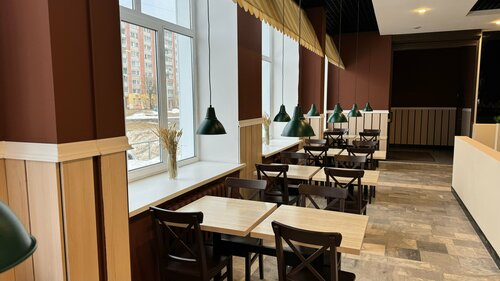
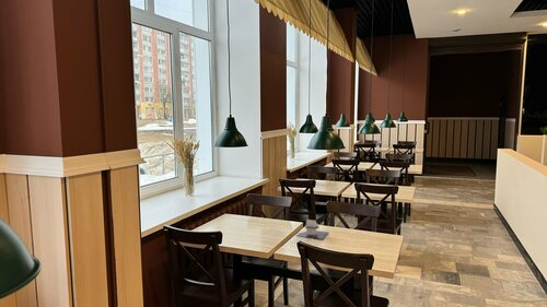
+ napkin holder (312, 226)
